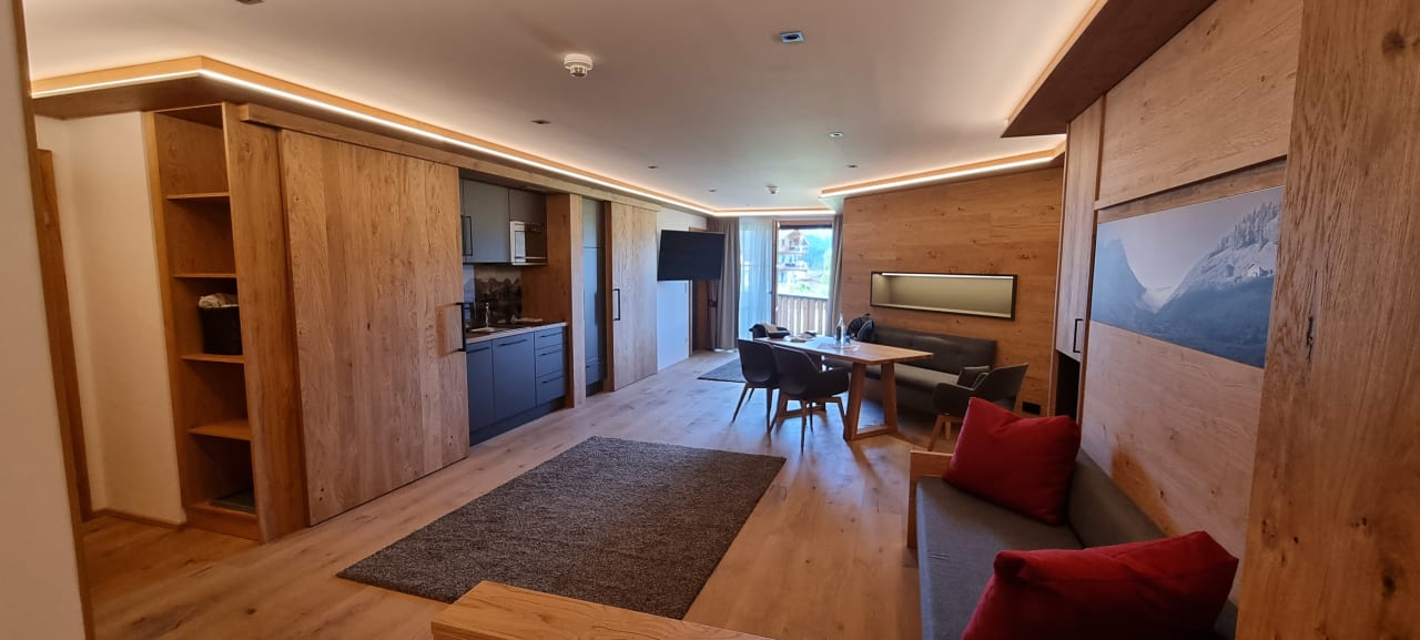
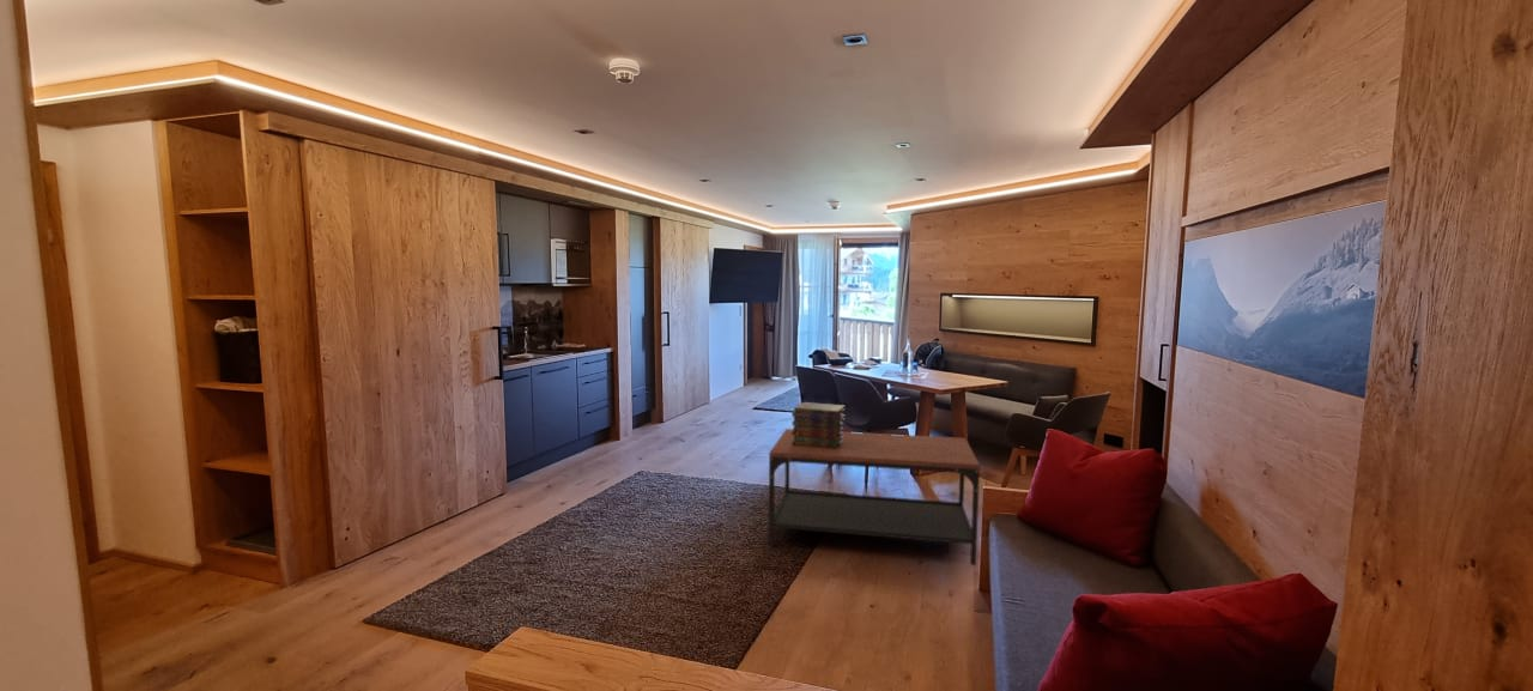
+ coffee table (871, 496)
+ book stack (818, 424)
